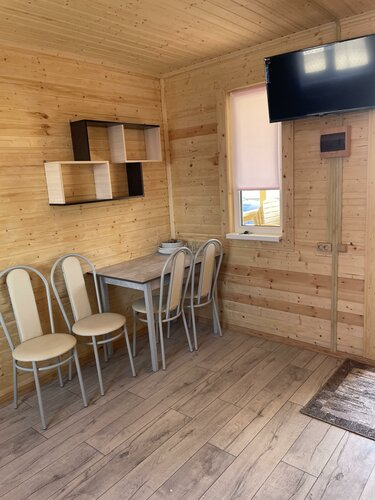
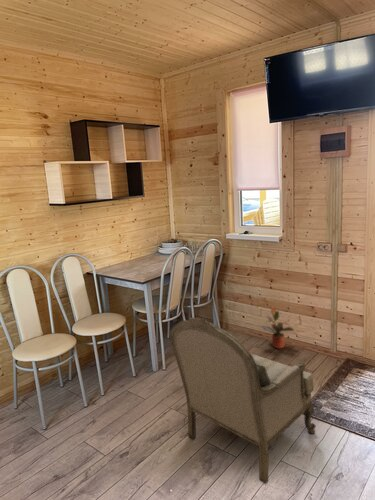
+ potted plant (276, 329)
+ armchair (242, 372)
